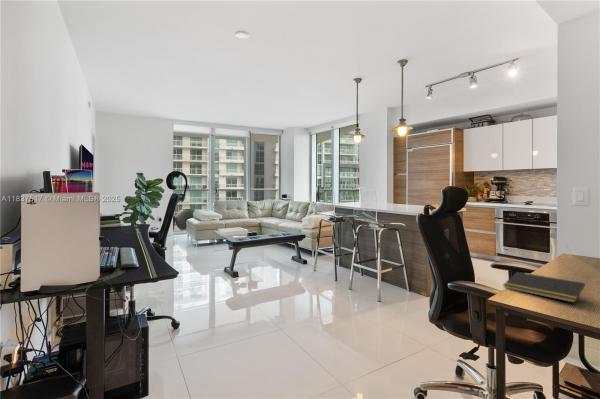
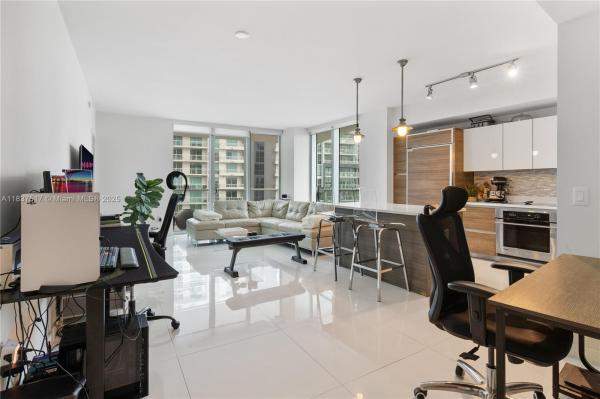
- notepad (542, 285)
